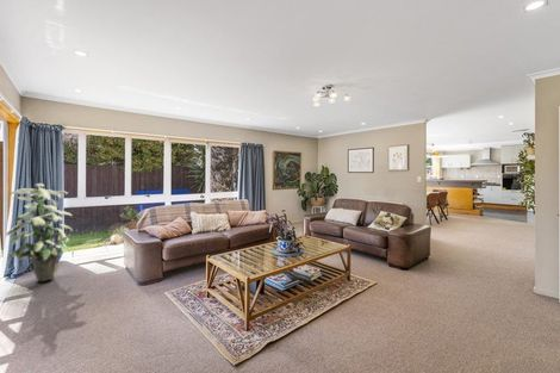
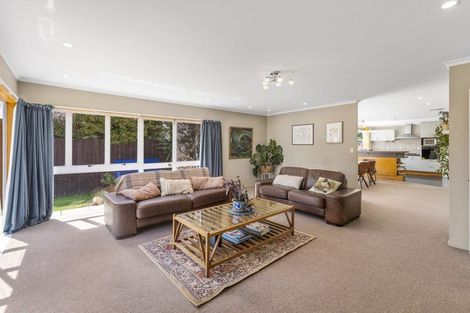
- indoor plant (41, 231)
